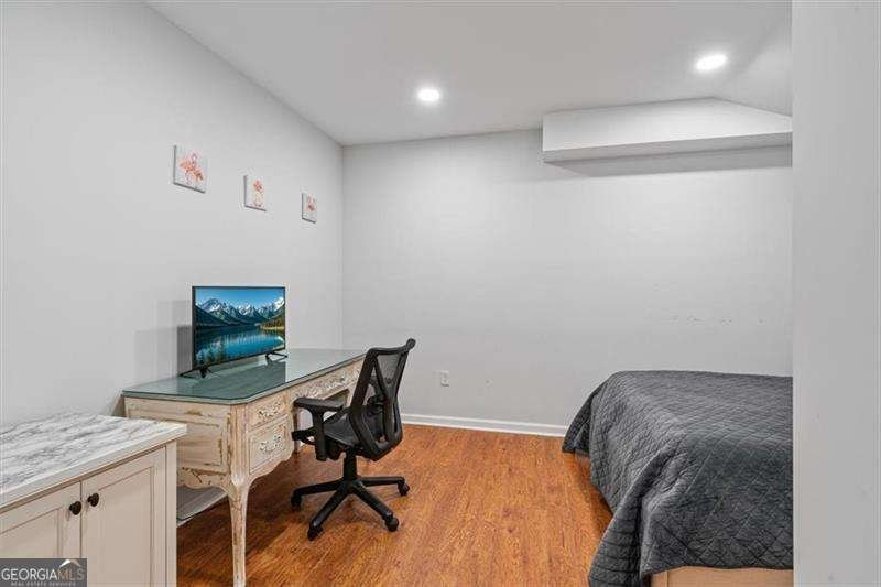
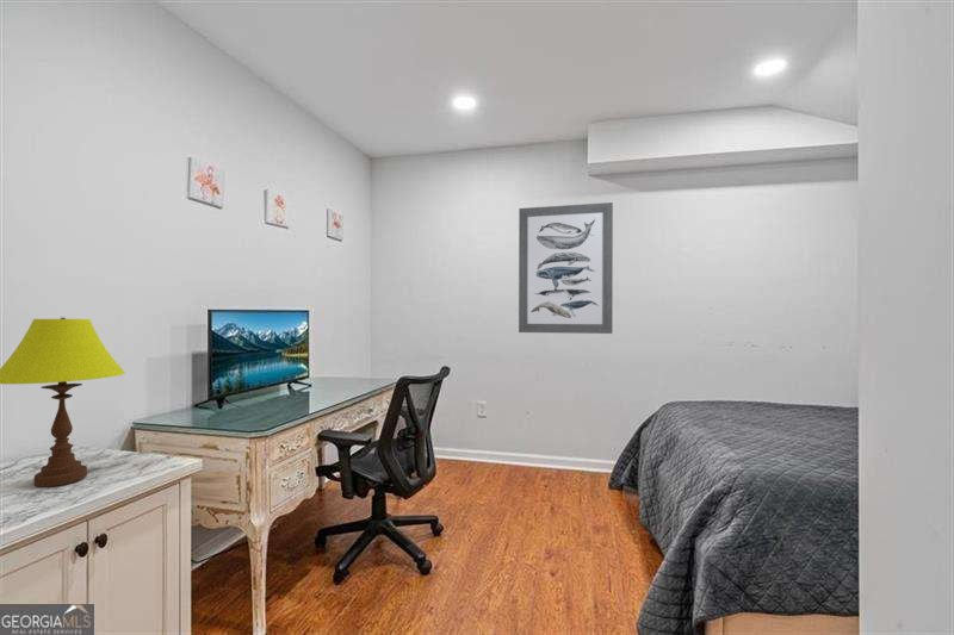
+ wall art (564, 269)
+ table lamp (62, 398)
